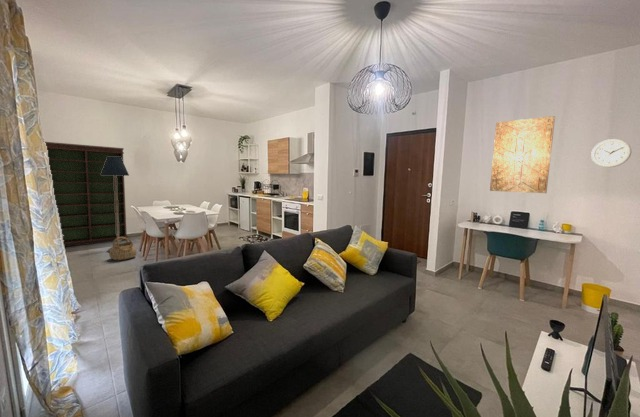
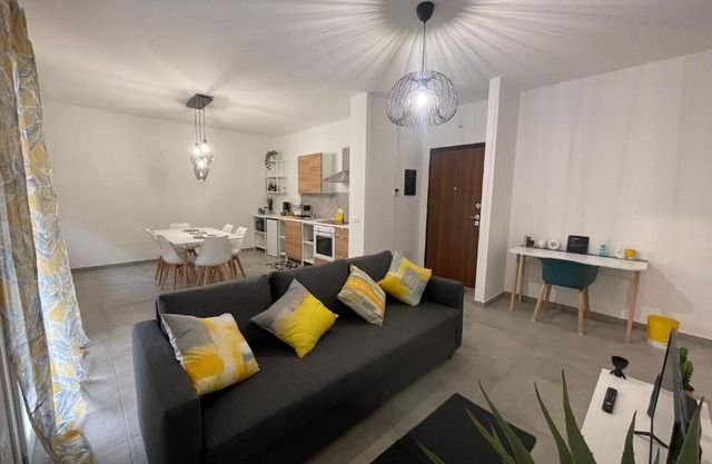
- floor lamp (116, 204)
- wall art (520, 156)
- basket (123, 248)
- bookshelf (87, 195)
- wall clock (610, 153)
